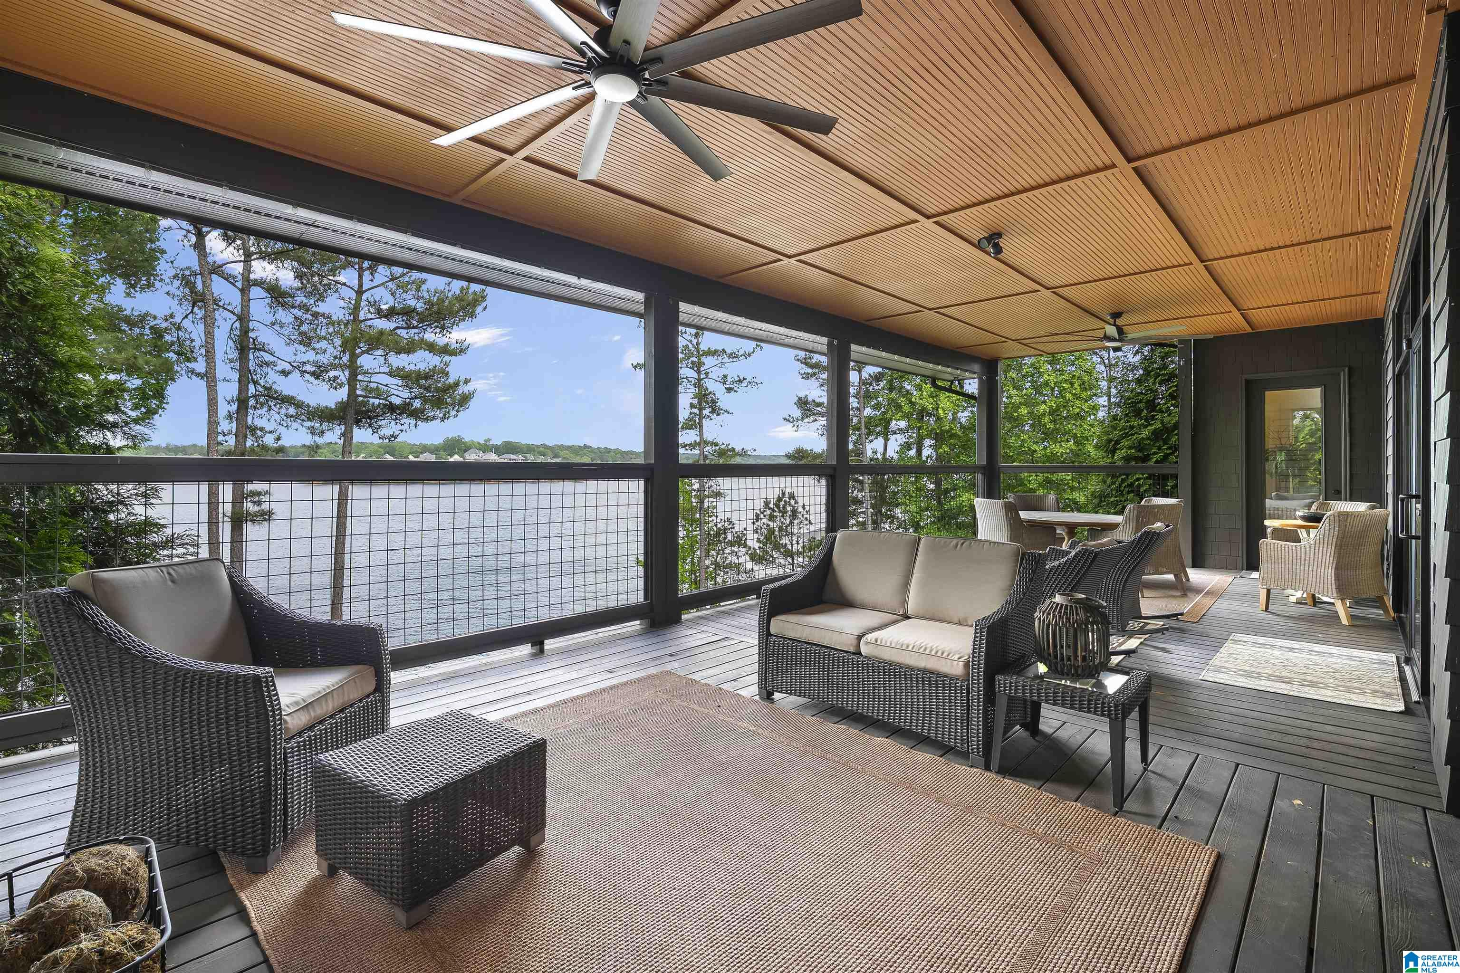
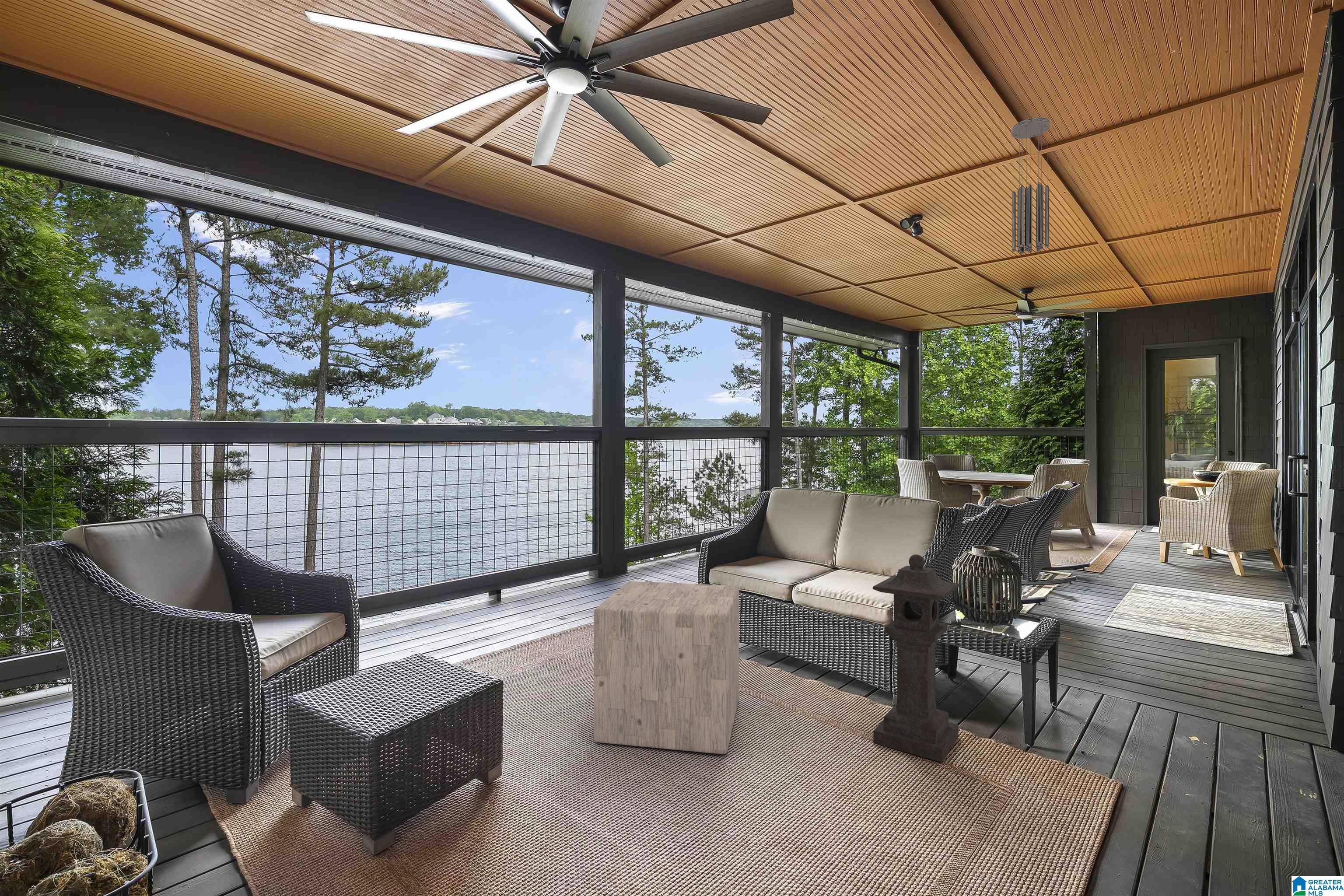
+ wind chime (1030, 187)
+ stone lantern (916, 647)
+ stool (672, 658)
